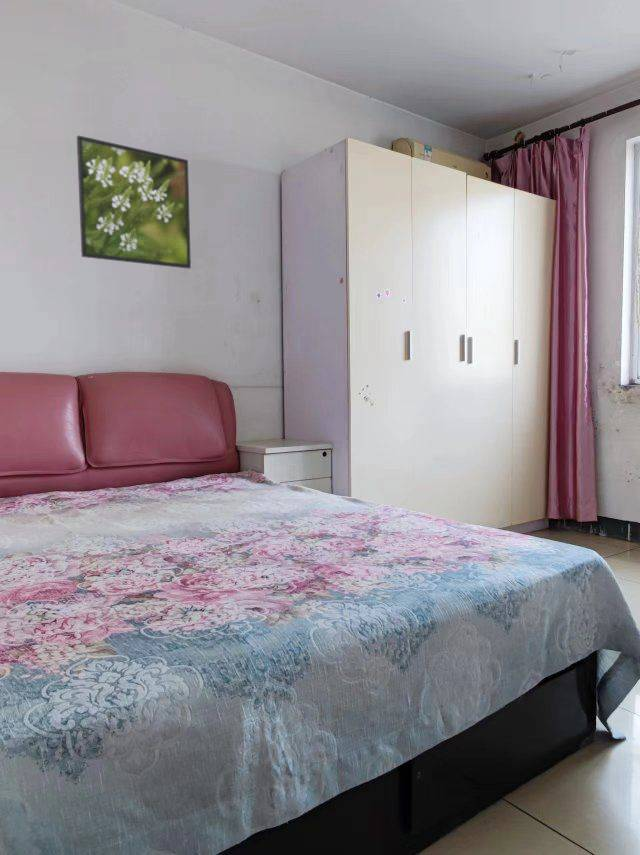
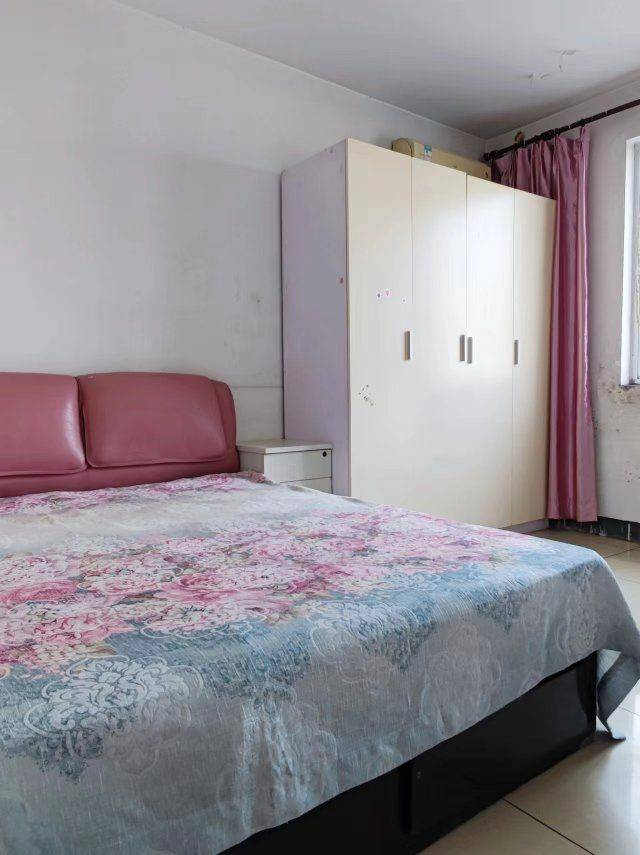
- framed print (137, 206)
